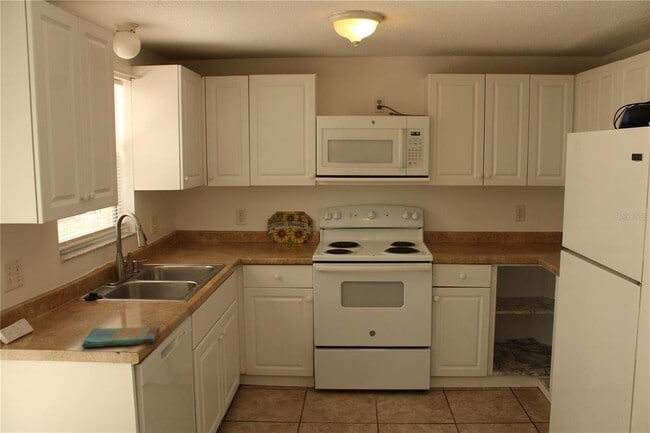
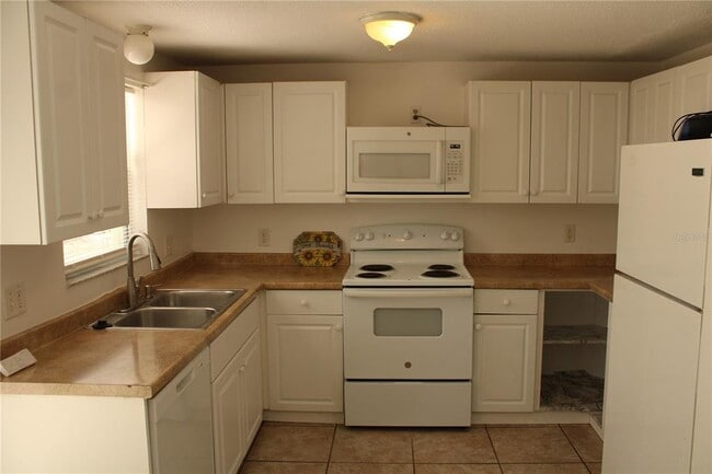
- dish towel (122, 335)
